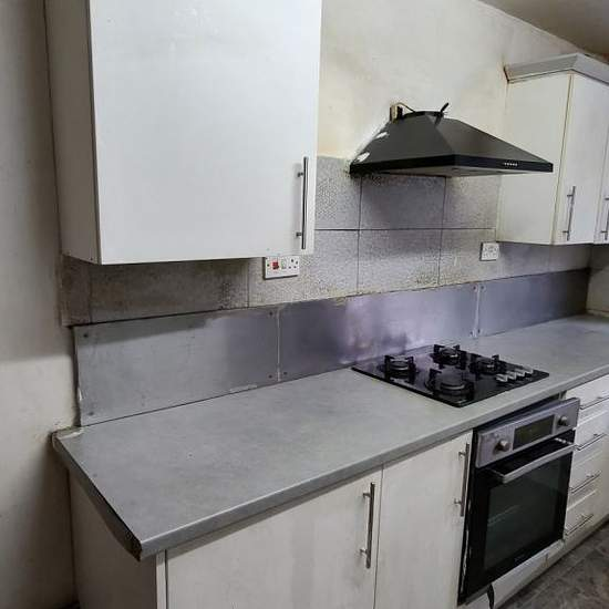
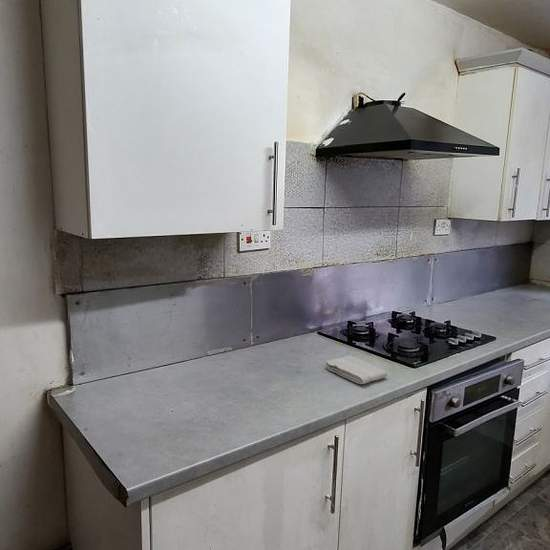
+ washcloth (354, 368)
